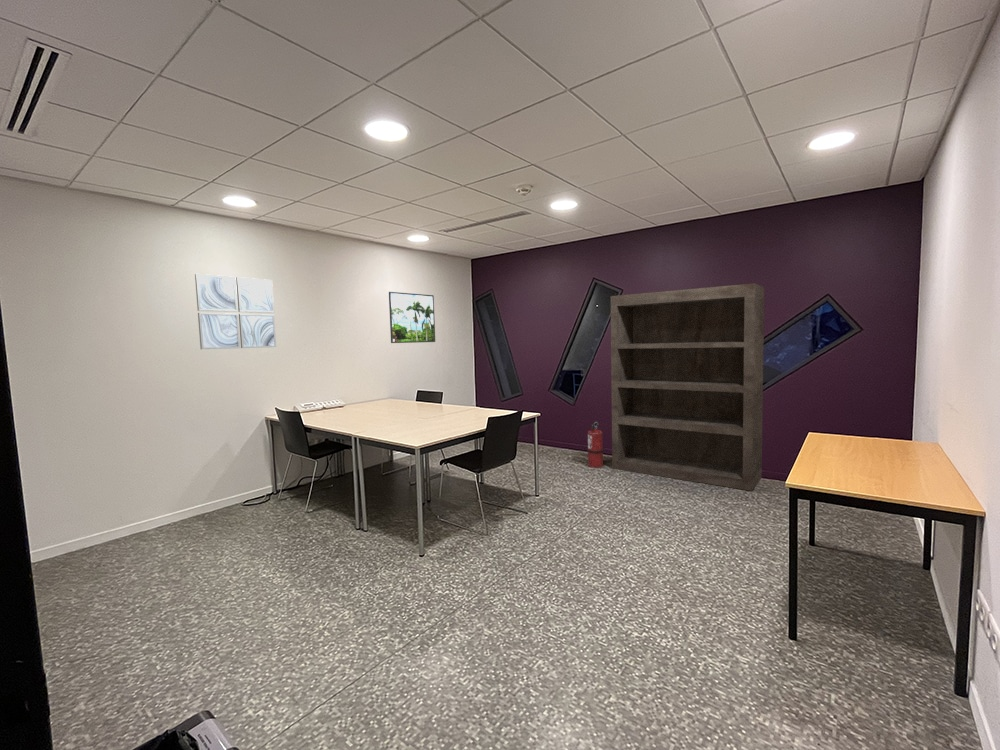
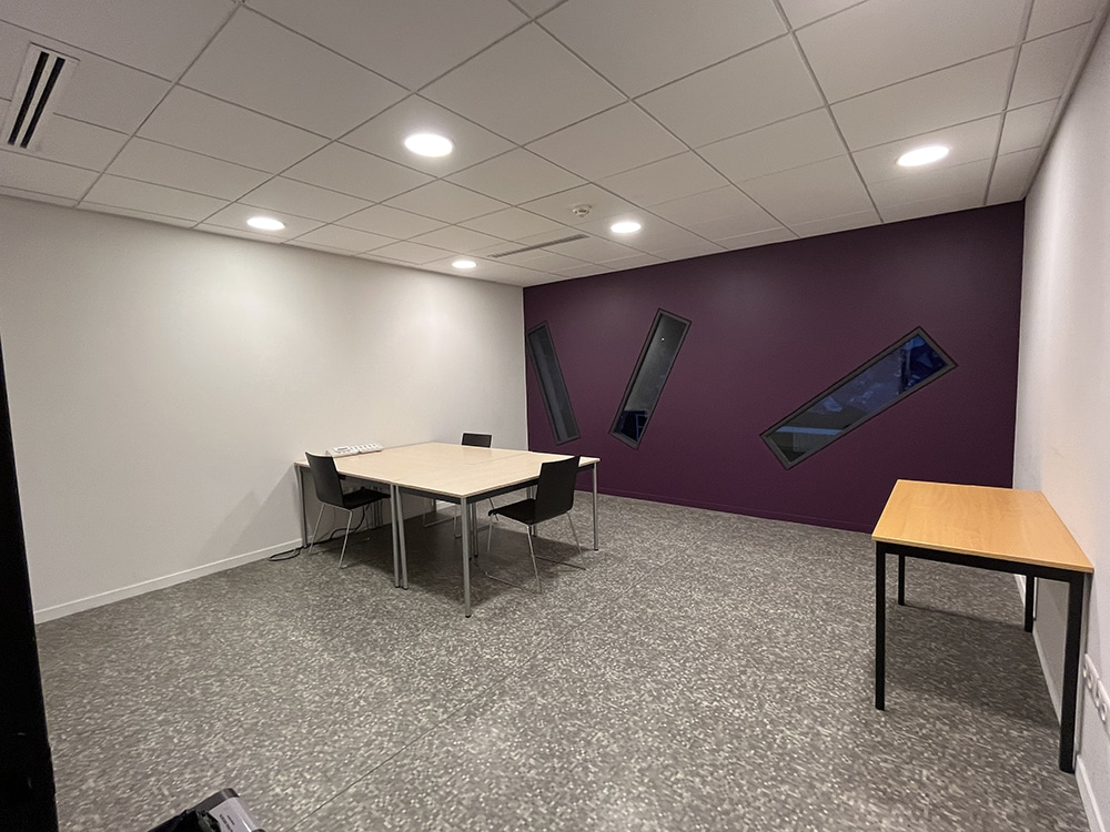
- wall art (238, 311)
- bookshelf (683, 383)
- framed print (413, 318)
- fire extinguisher (595, 442)
